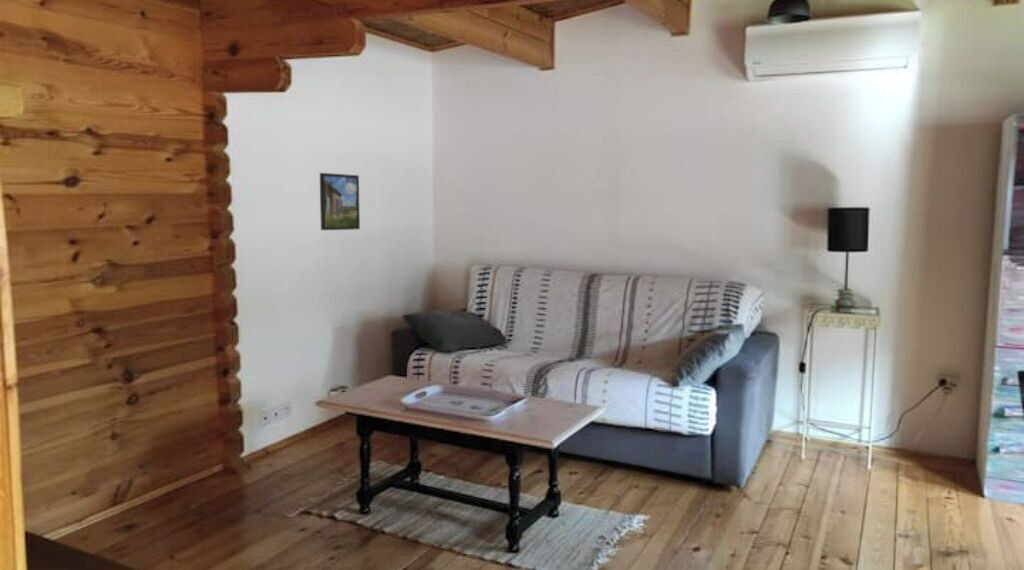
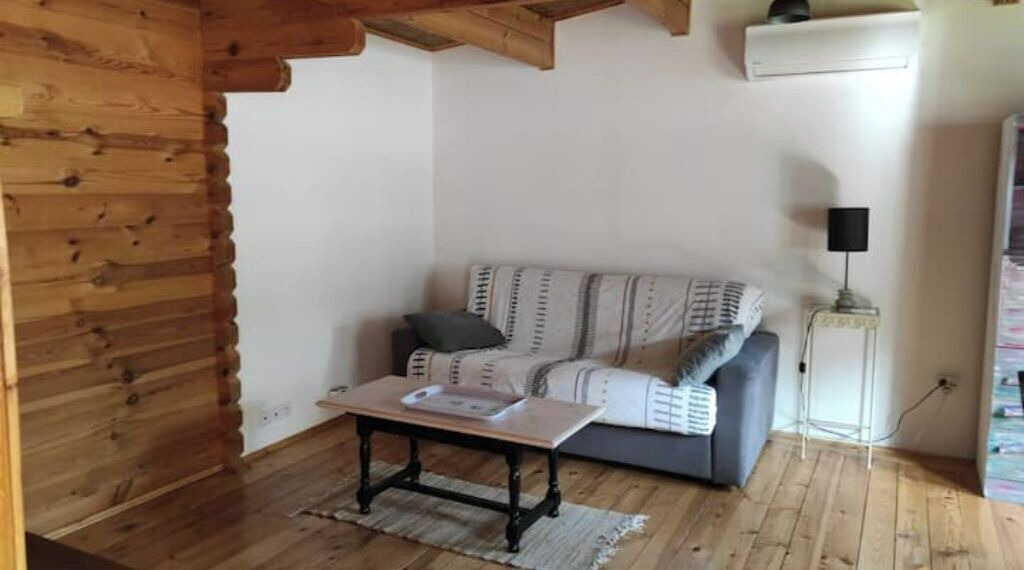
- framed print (340, 202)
